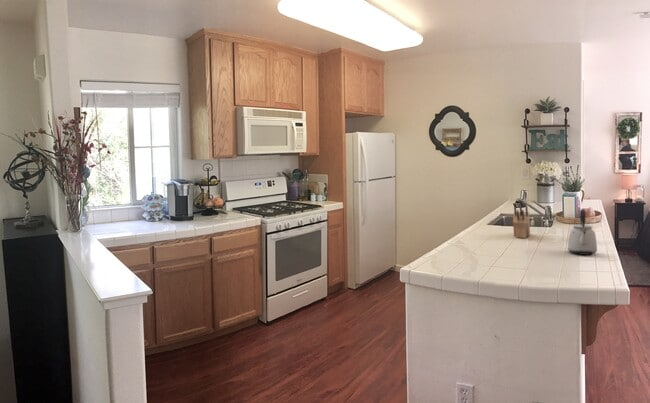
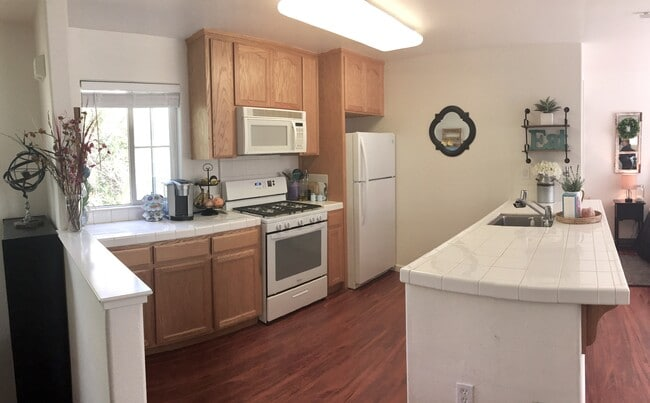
- knife block (521, 219)
- kettle (582, 232)
